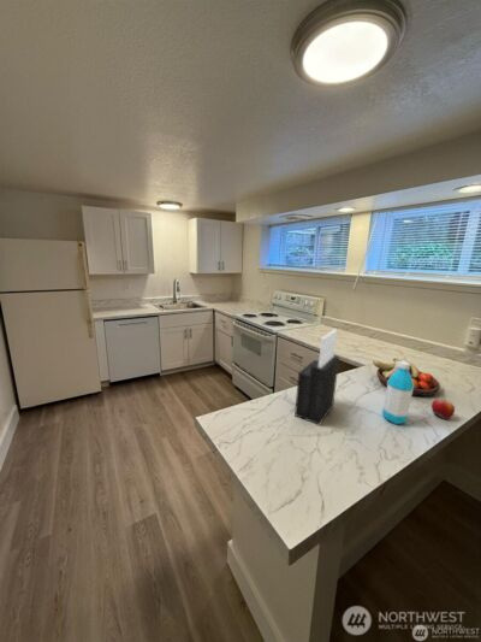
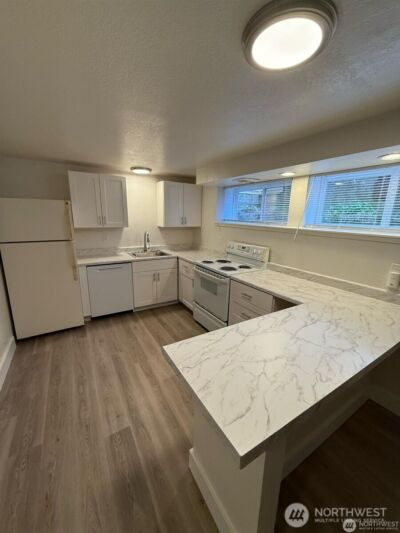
- water bottle (398, 391)
- knife block (315, 372)
- apple (443, 408)
- fruit bowl (409, 372)
